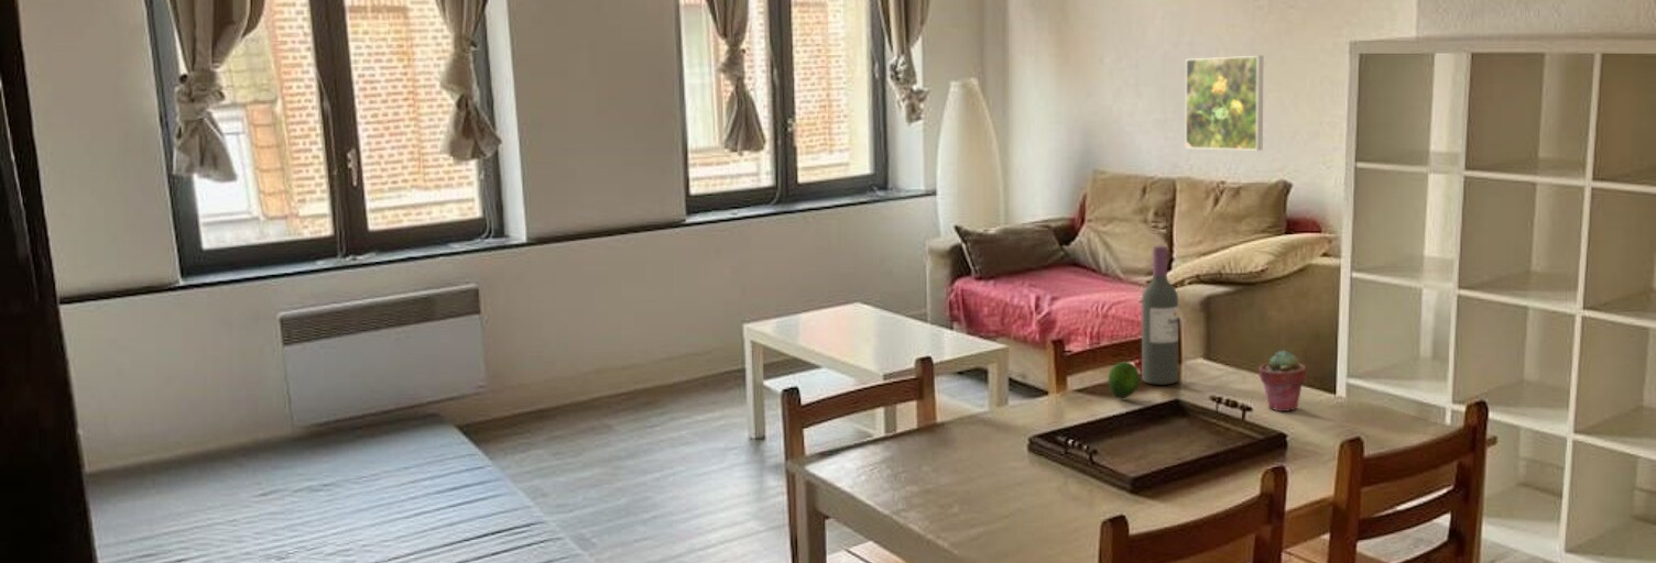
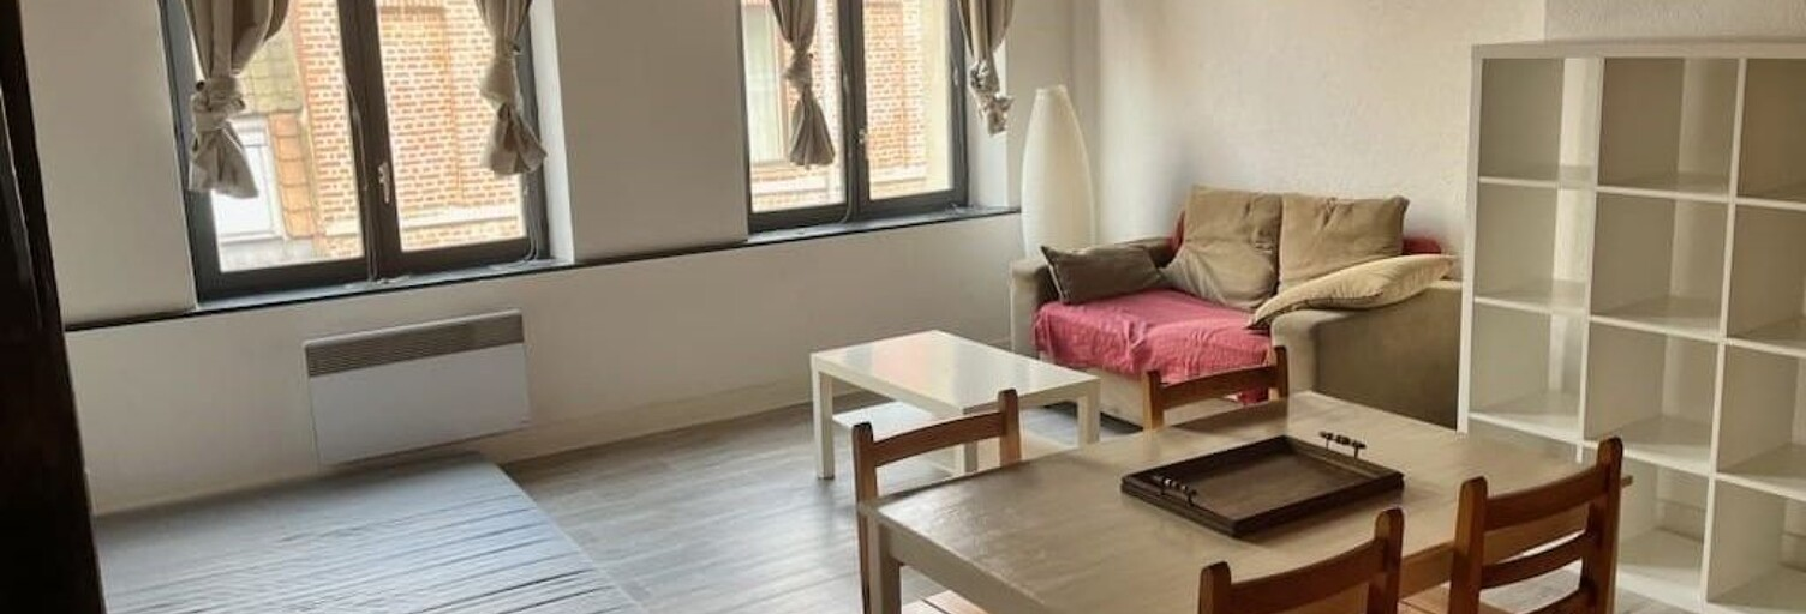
- potted succulent (1282, 378)
- wine bottle (1159, 313)
- fruit (1123, 379)
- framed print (1222, 103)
